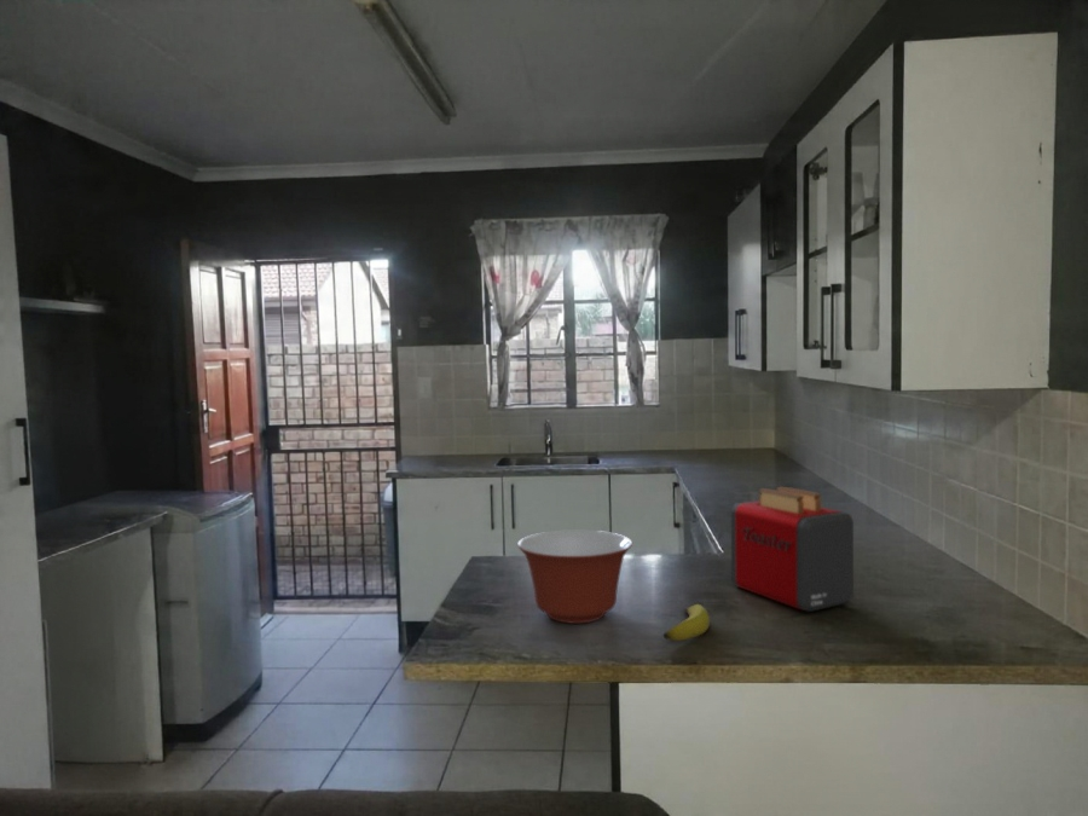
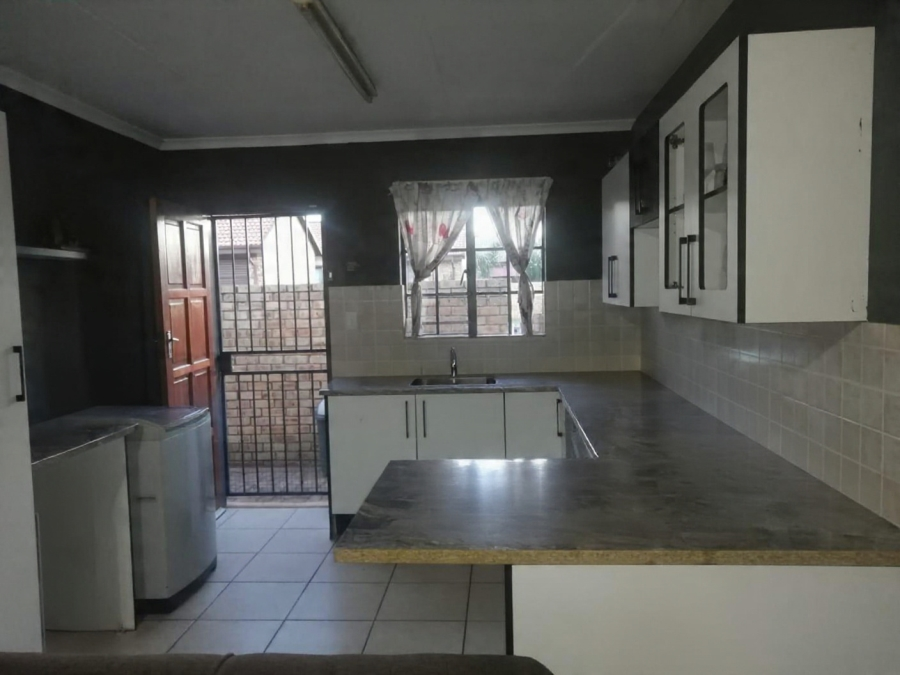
- banana (689, 618)
- mixing bowl (574, 578)
- toaster (788, 542)
